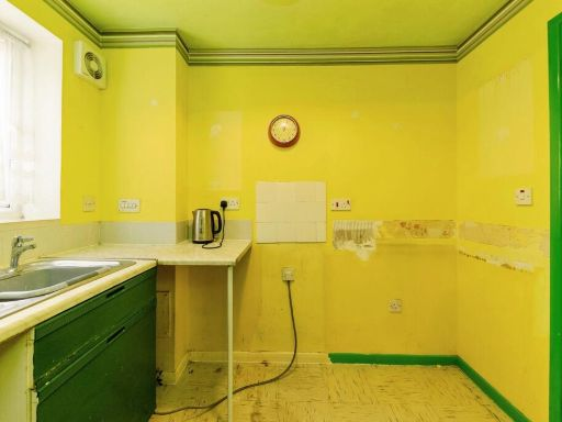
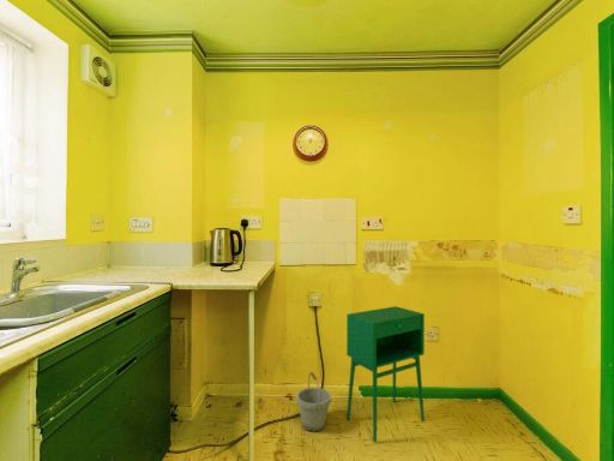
+ bucket (313, 400)
+ storage cabinet (384, 365)
